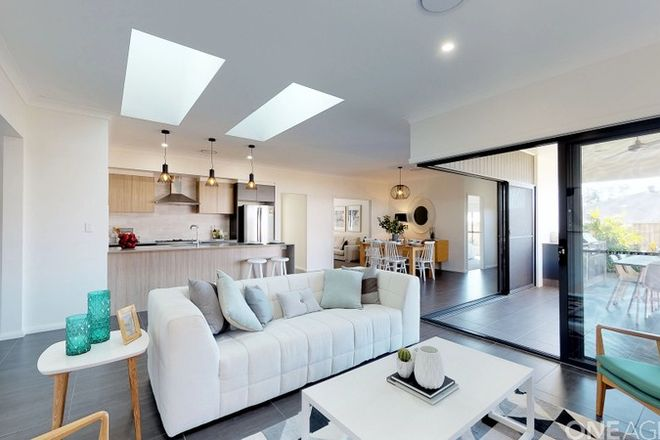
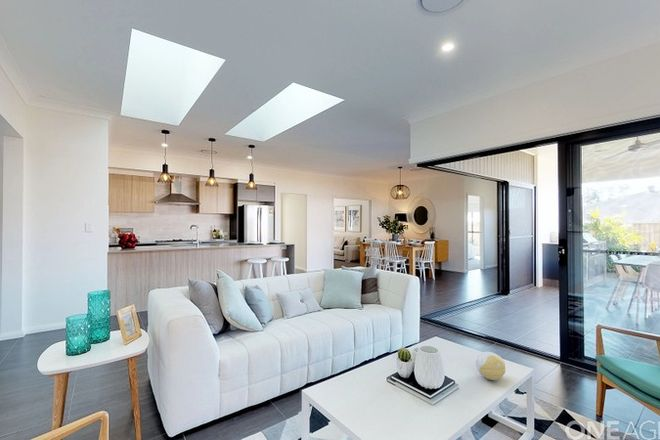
+ decorative ball (490, 365)
